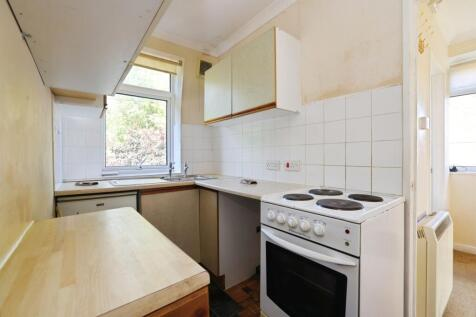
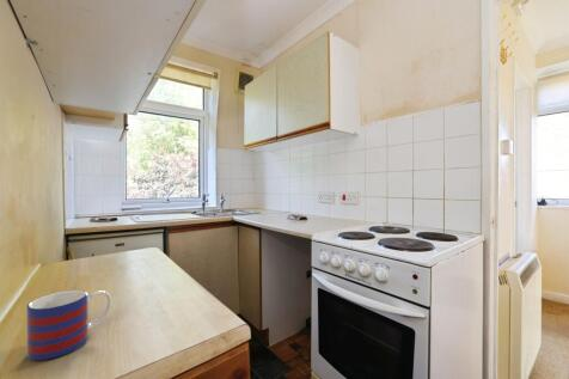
+ mug (73, 317)
